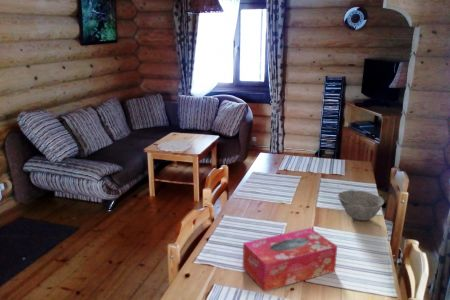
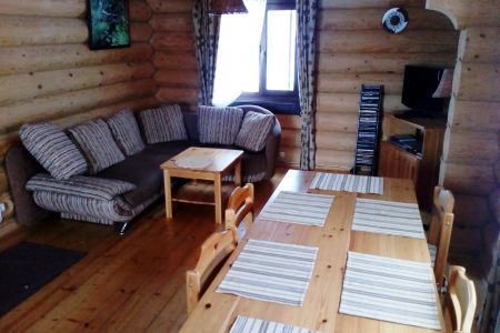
- bowl (359, 208)
- tissue box (289, 257)
